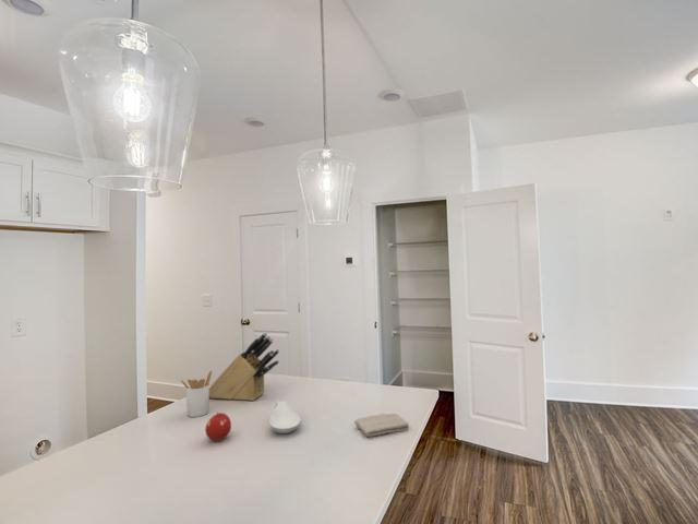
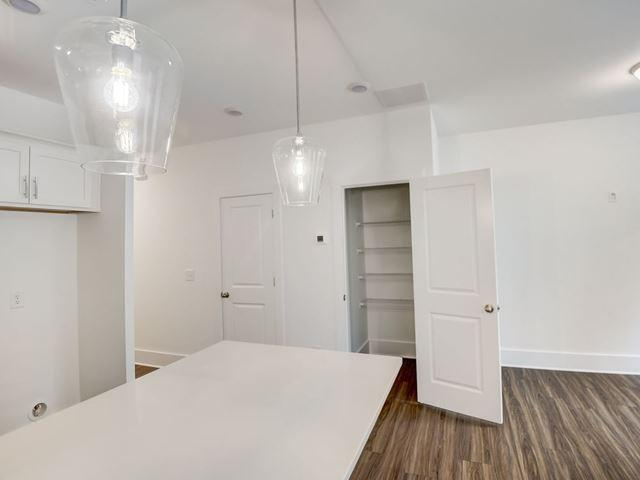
- knife block (242, 365)
- fruit (218, 425)
- washcloth (382, 424)
- utensil holder (197, 394)
- spoon rest (282, 415)
